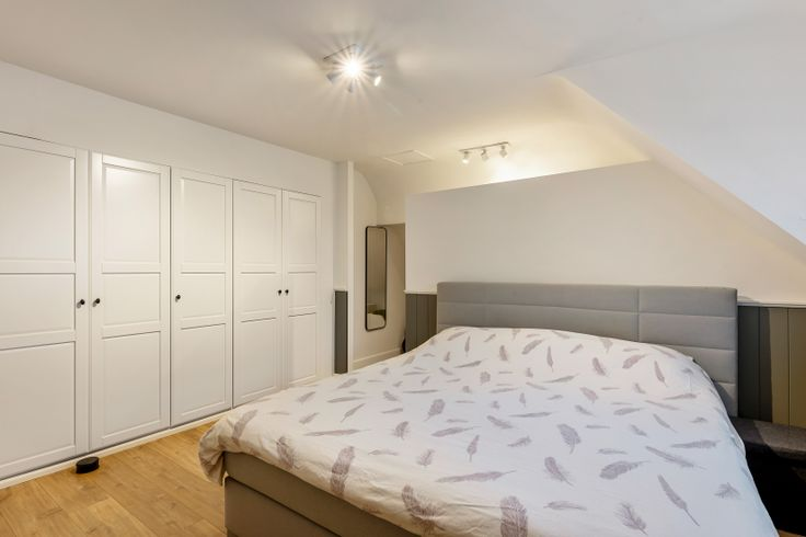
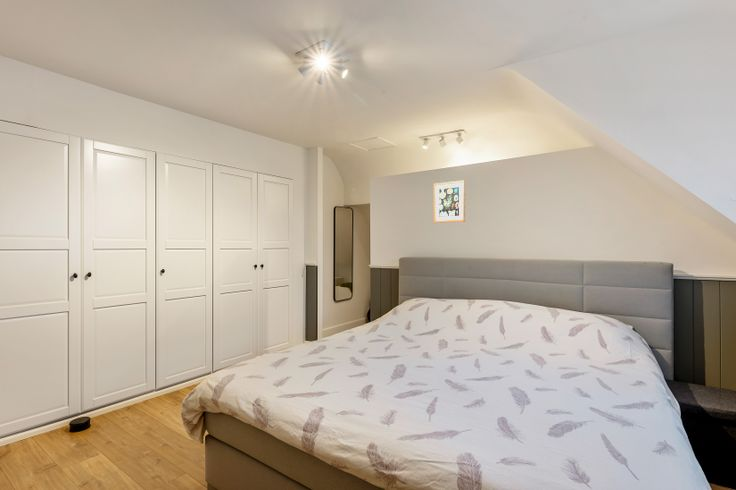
+ wall art (448, 202)
